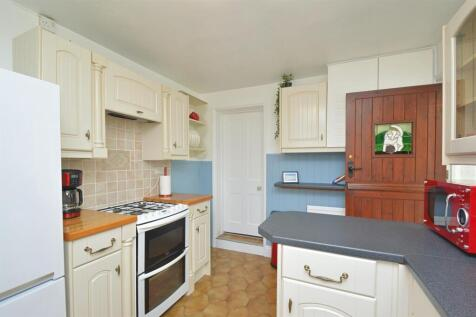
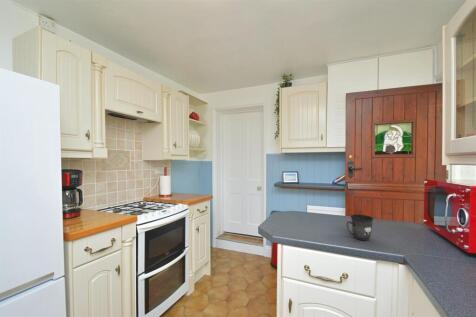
+ mug (358, 227)
